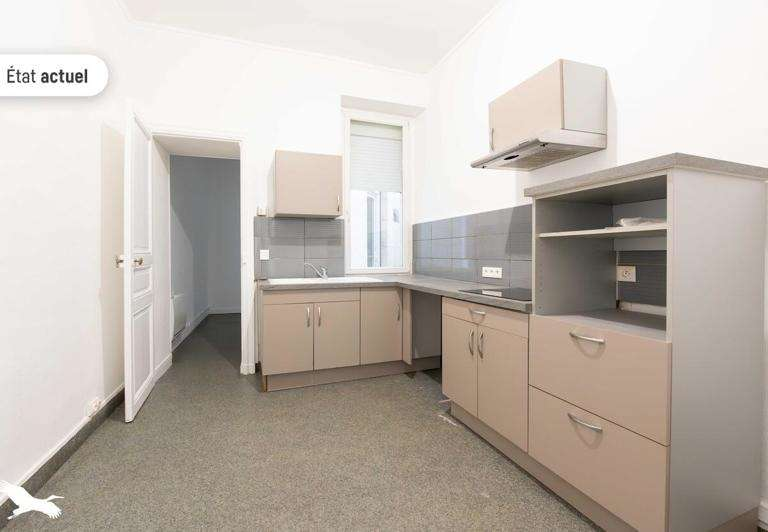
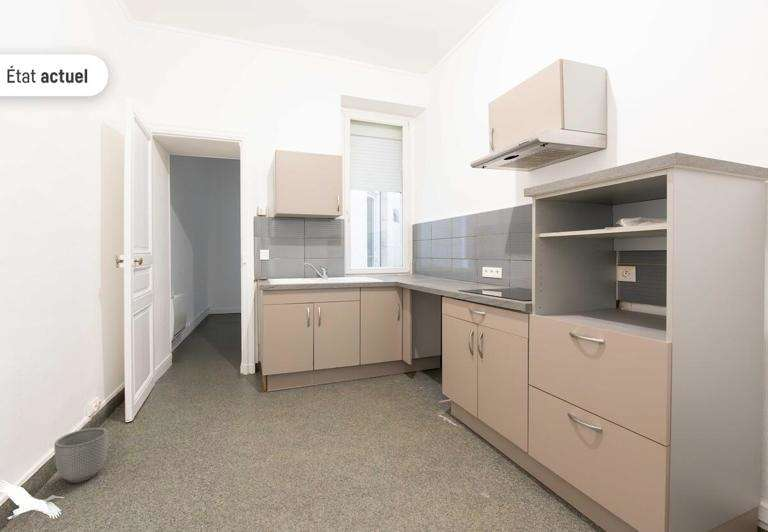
+ planter (82, 456)
